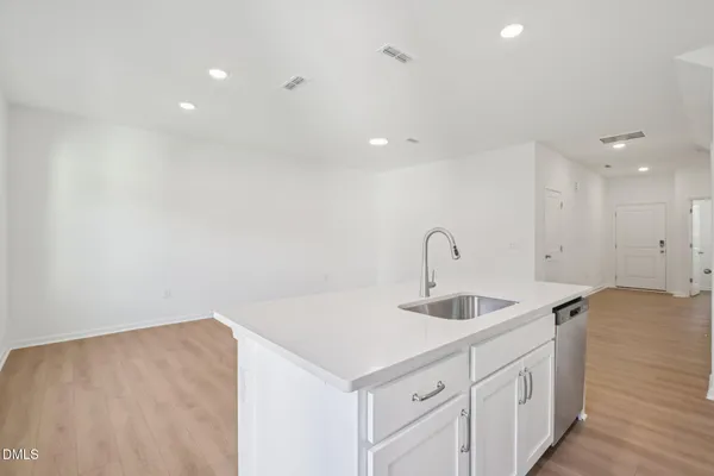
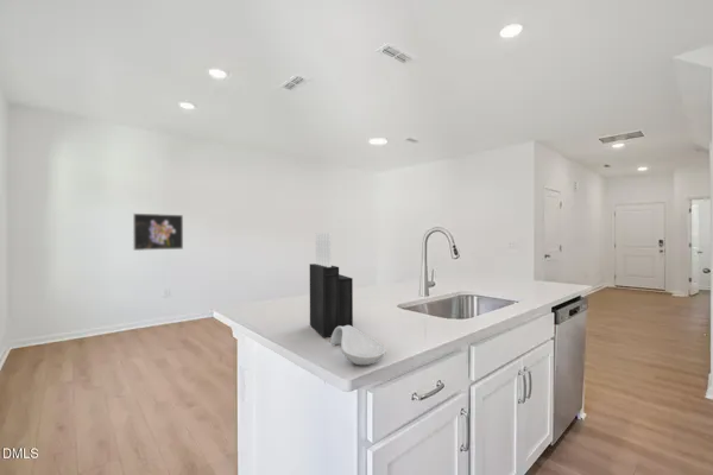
+ knife block (333, 280)
+ spoon rest (353, 342)
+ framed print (158, 232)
